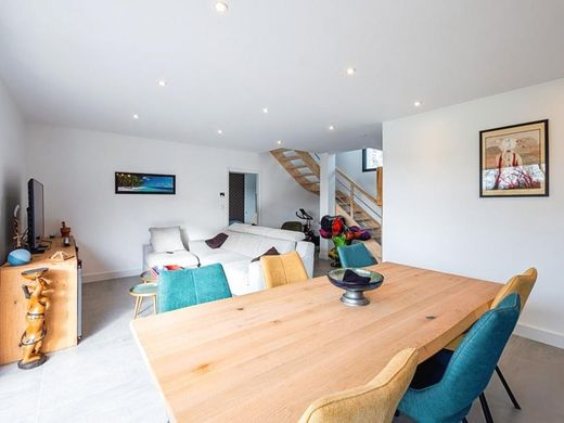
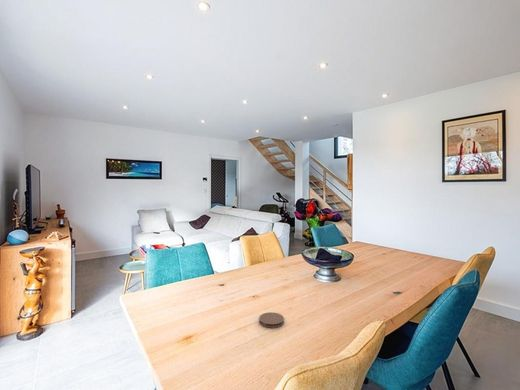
+ coaster (271, 319)
